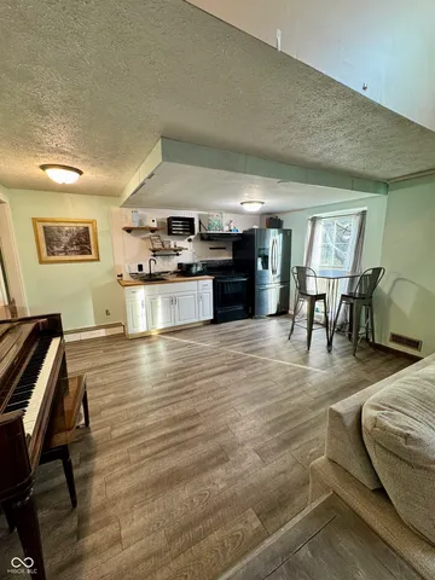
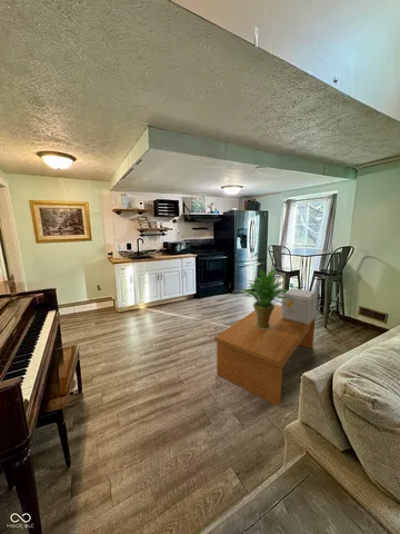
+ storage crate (299, 305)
+ coffee table (270, 342)
+ potted plant (264, 298)
